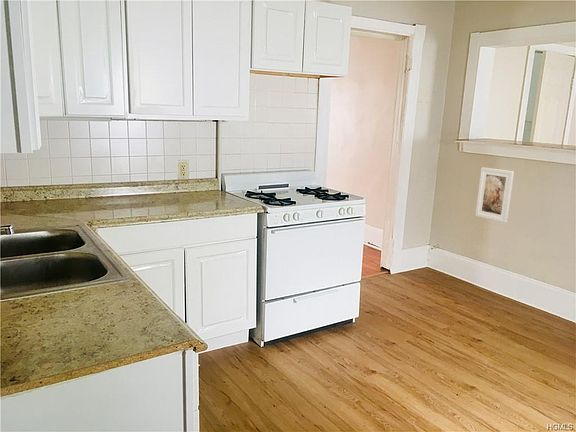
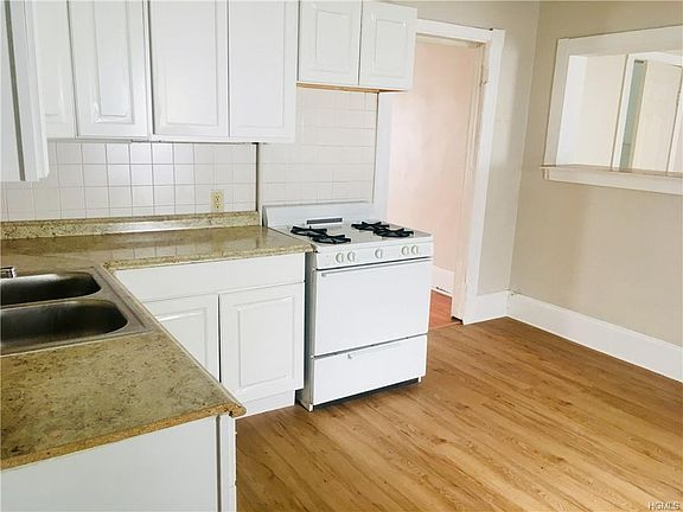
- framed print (494, 194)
